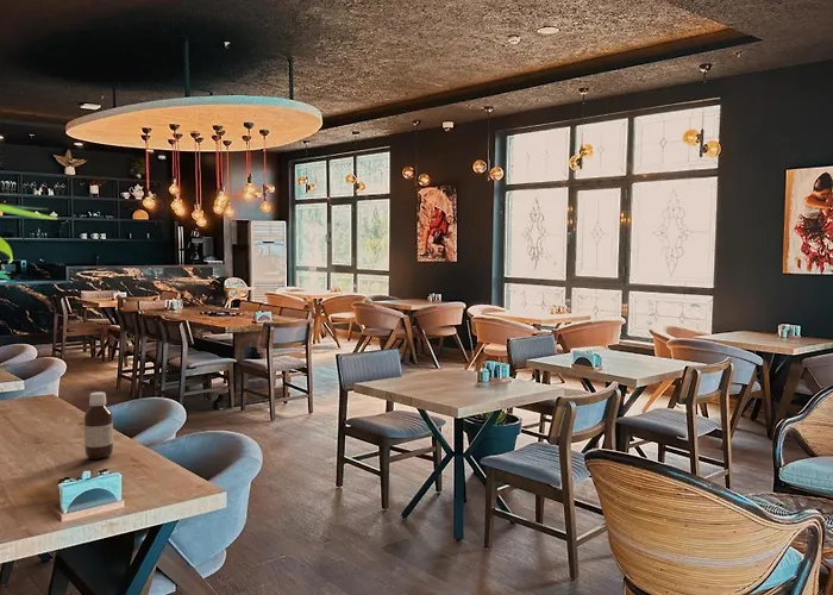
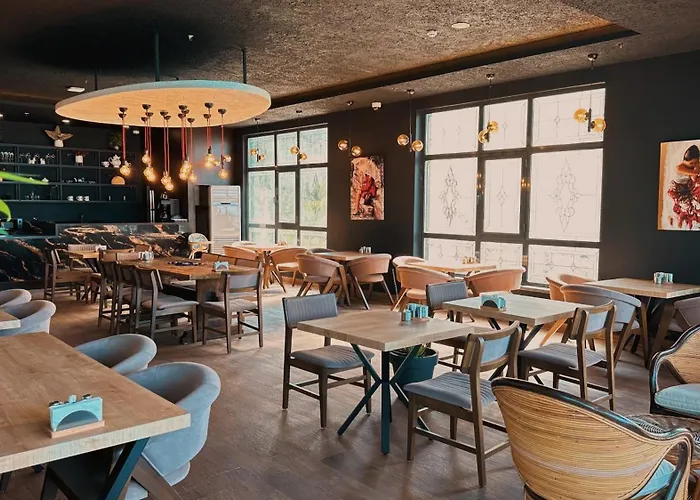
- bottle (98, 425)
